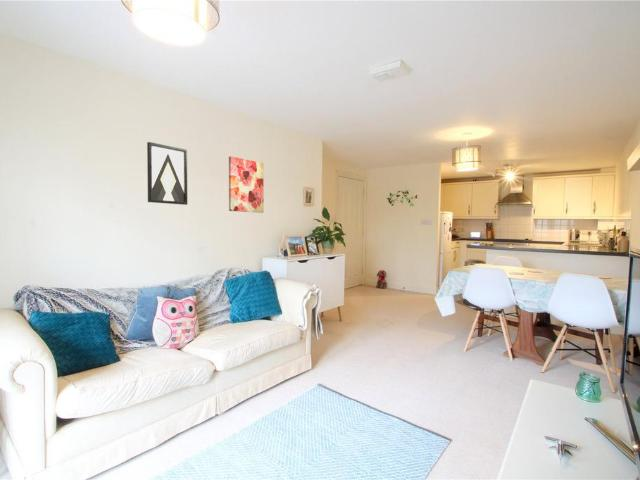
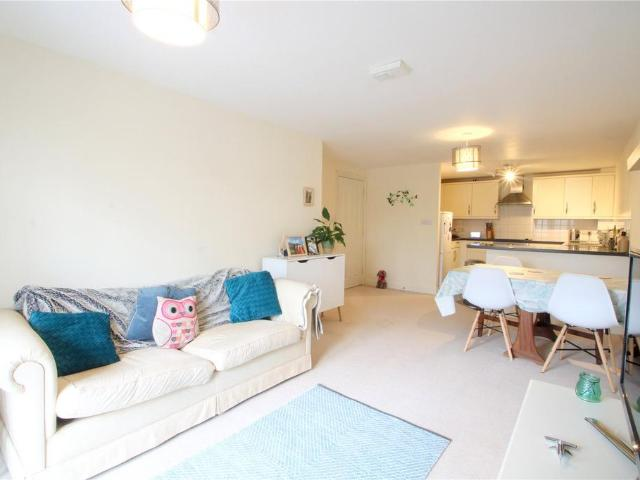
- wall art (246, 185)
- wall art (168, 174)
